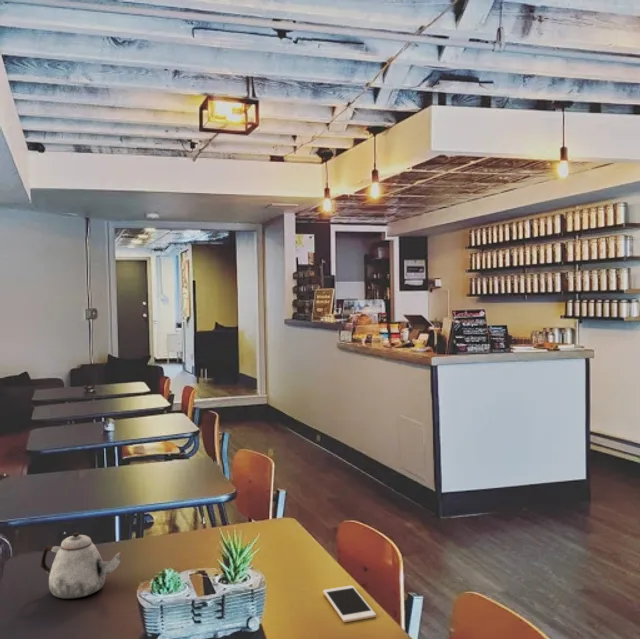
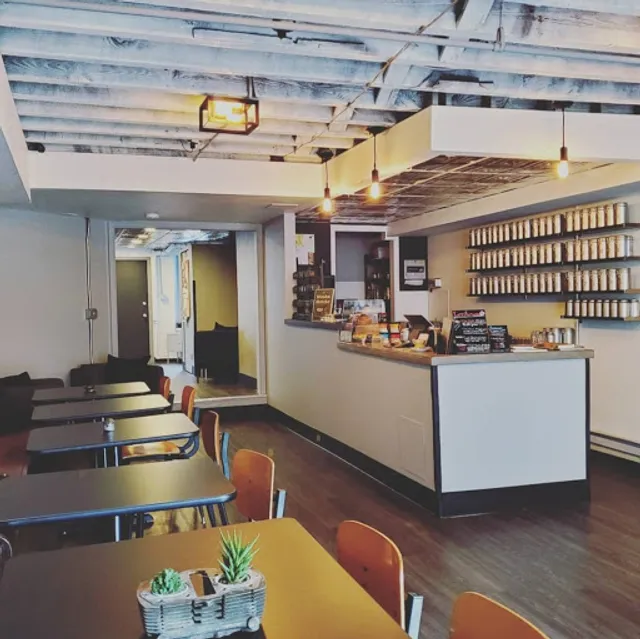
- teapot (82, 561)
- cell phone (348, 602)
